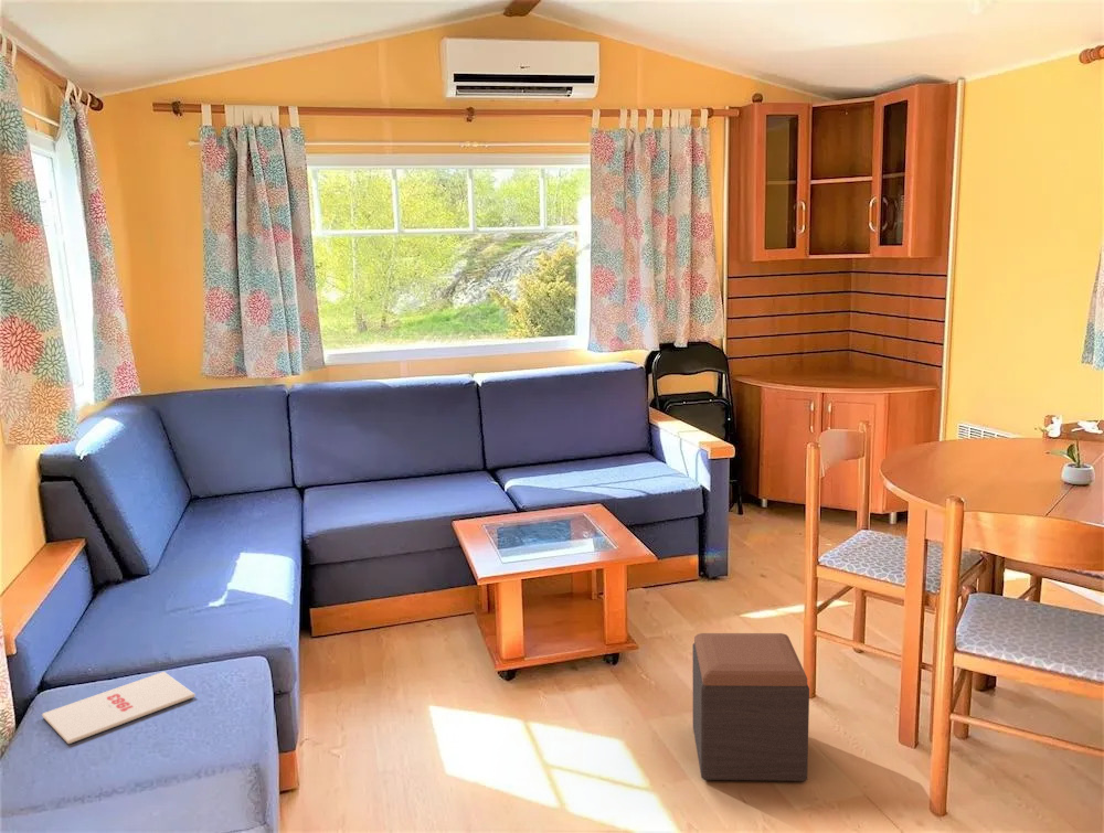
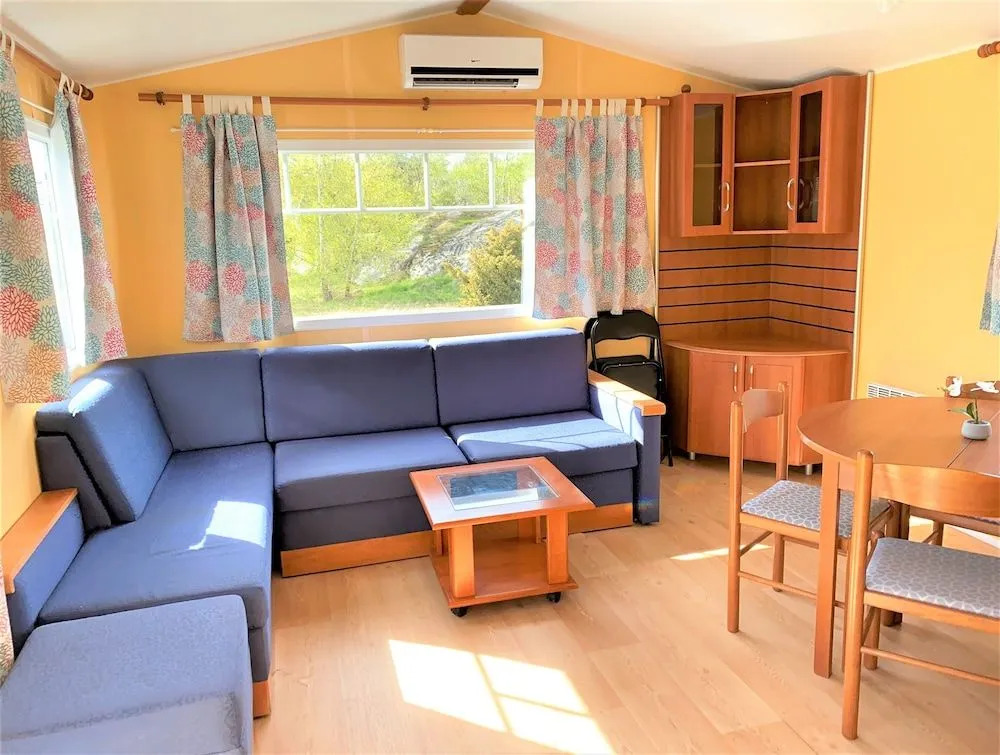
- footstool (746, 702)
- magazine (119, 705)
